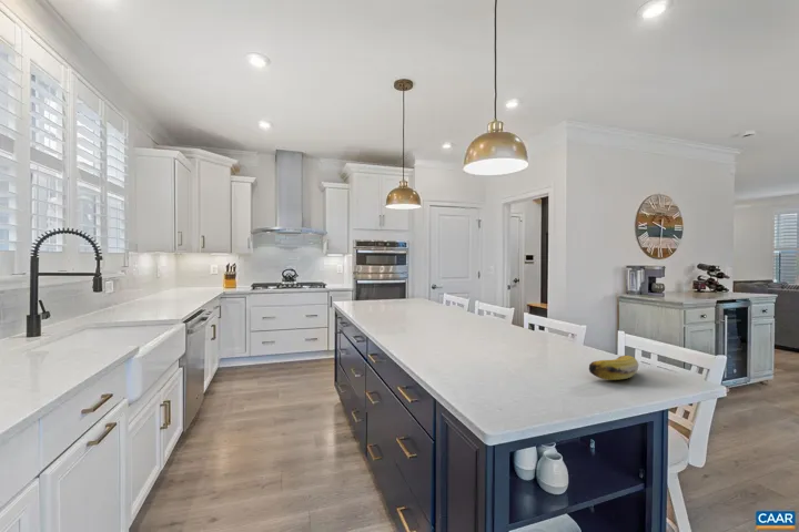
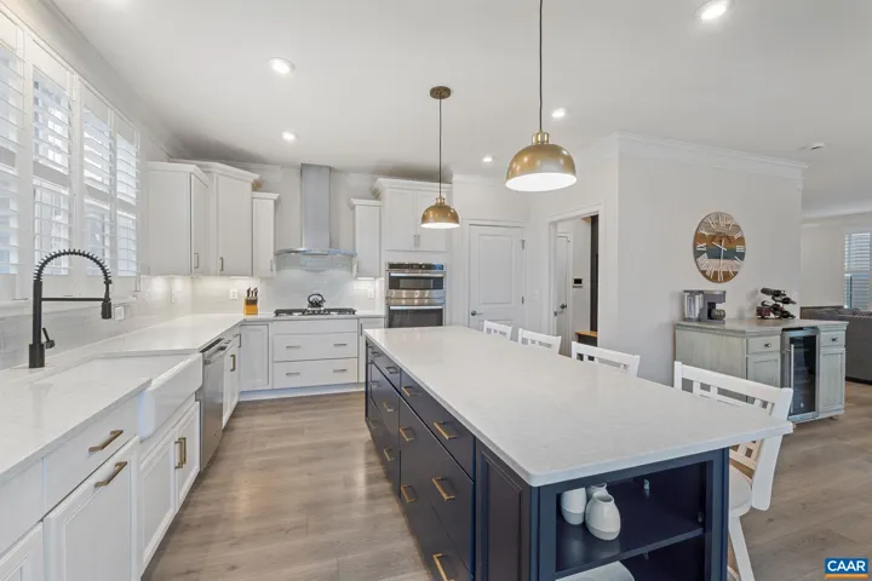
- banana (609, 364)
